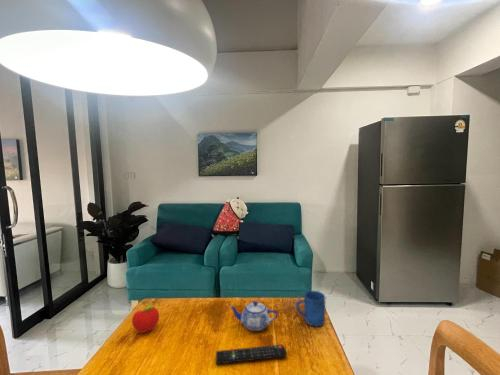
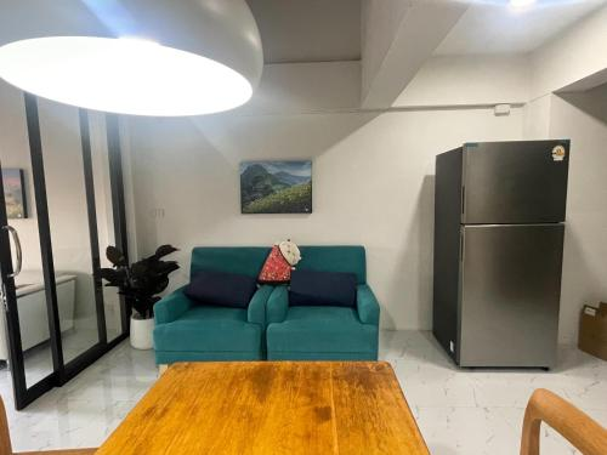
- remote control (251, 354)
- teapot (253, 313)
- mug (310, 308)
- fruit (145, 318)
